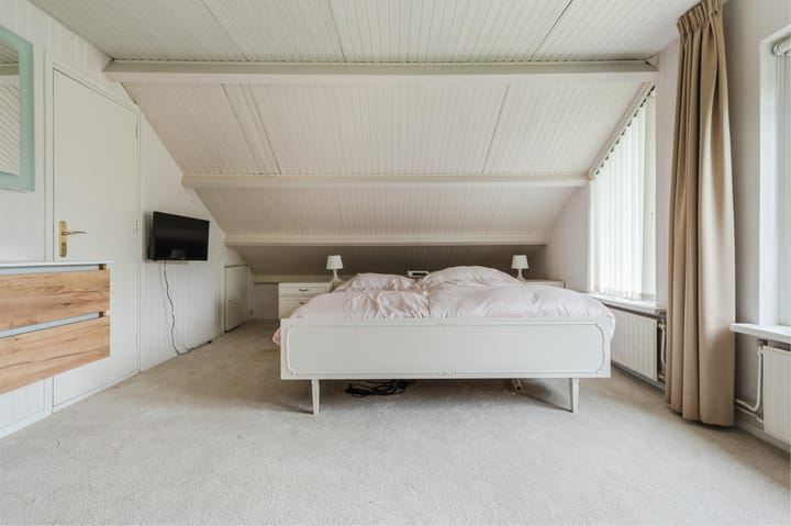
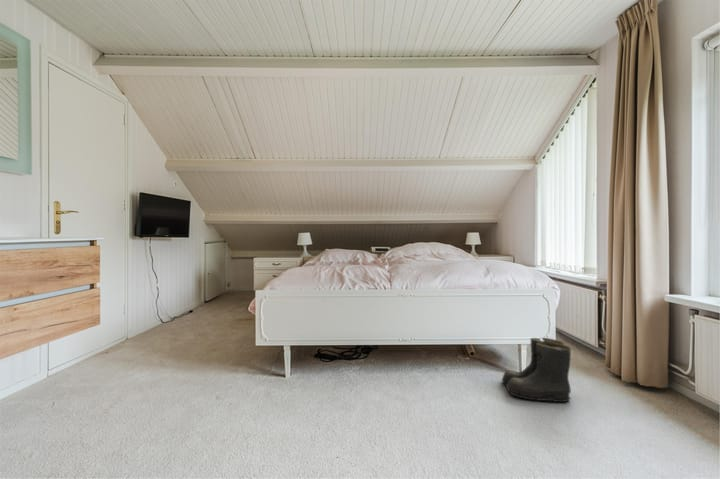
+ boots (534, 365)
